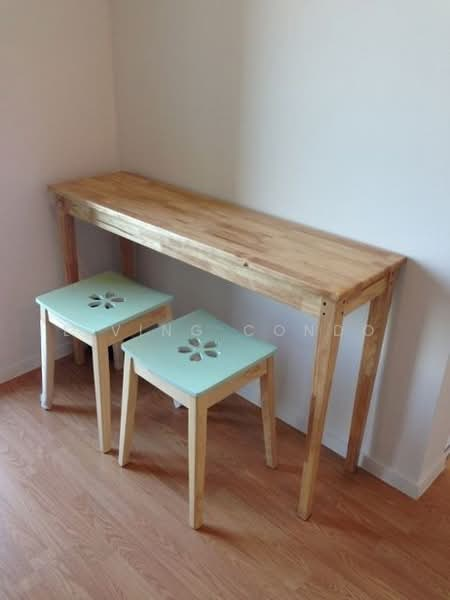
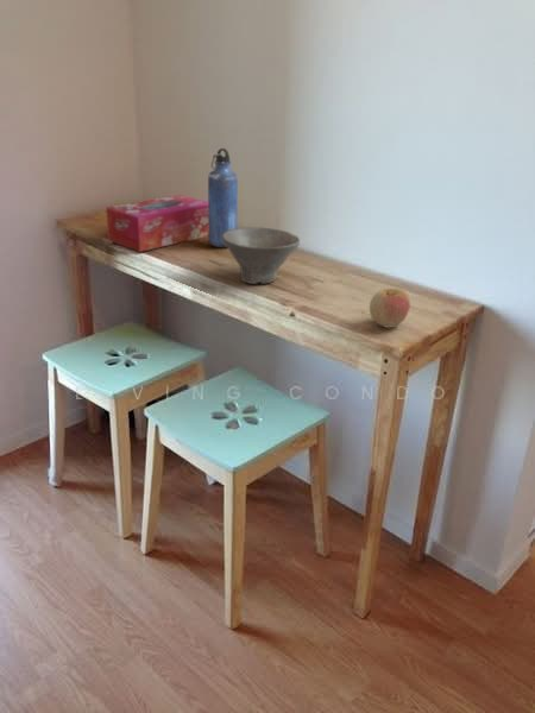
+ water bottle (221, 197)
+ tissue box (162, 221)
+ apple (389, 308)
+ bowl (260, 257)
